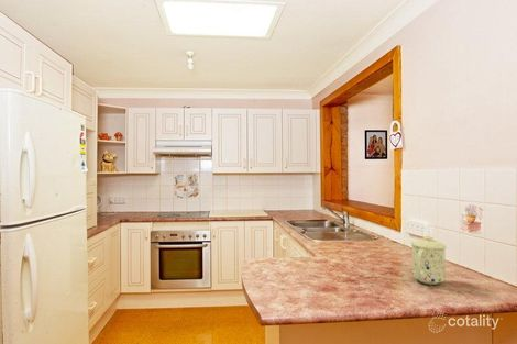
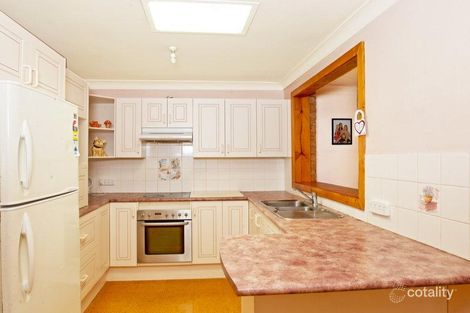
- mug (427, 259)
